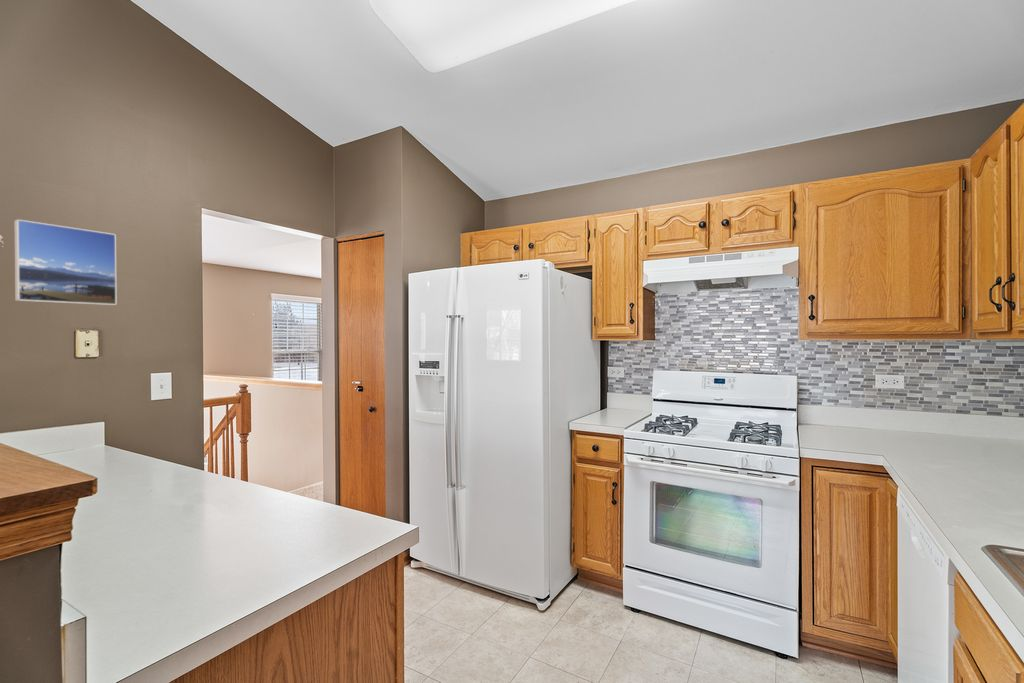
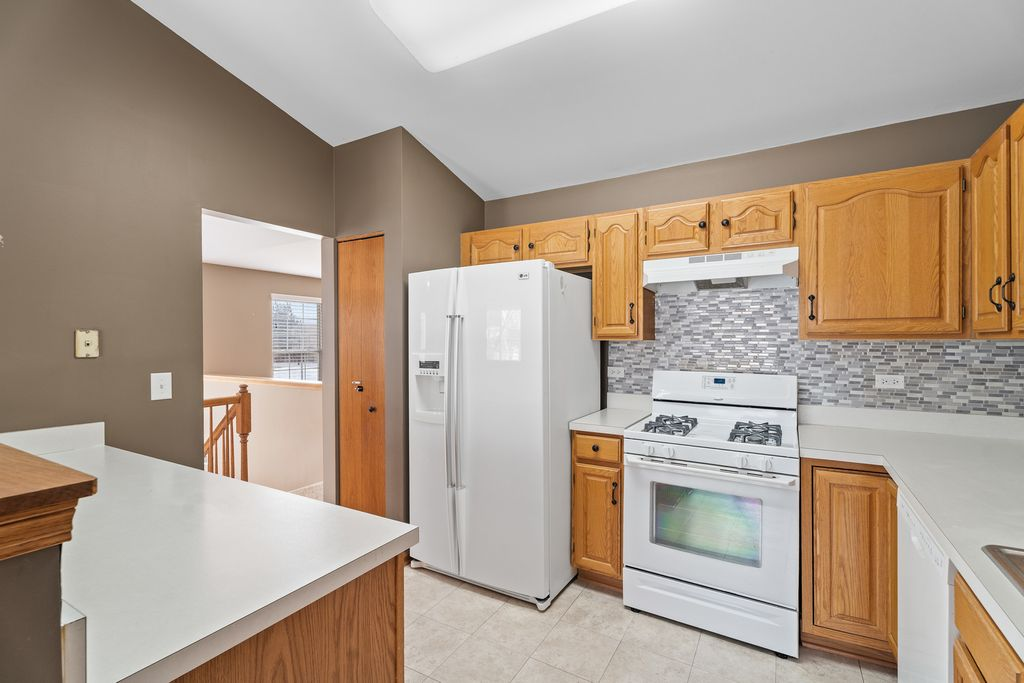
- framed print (68, 265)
